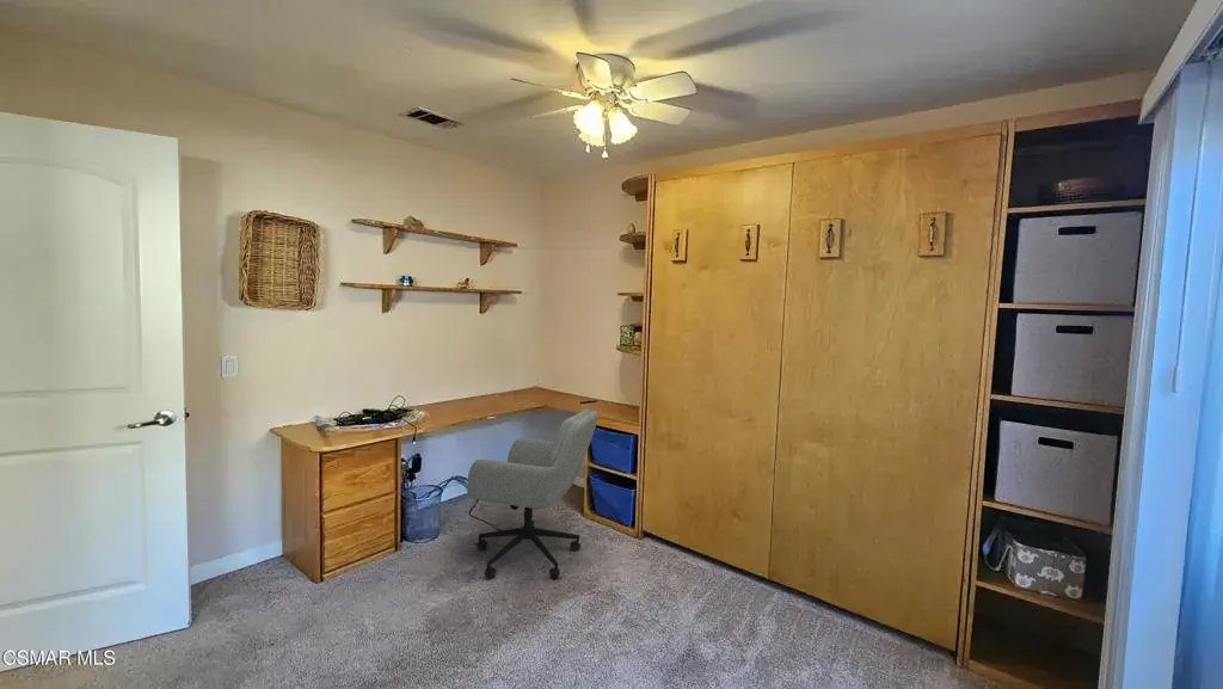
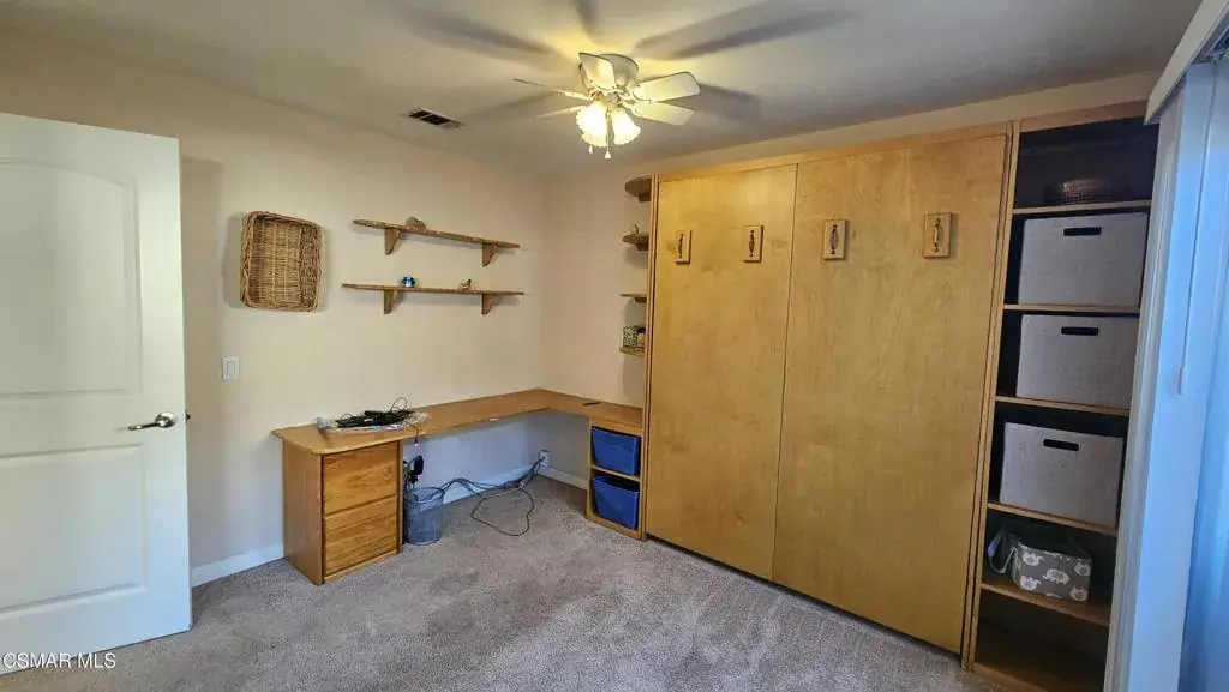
- office chair (531, 482)
